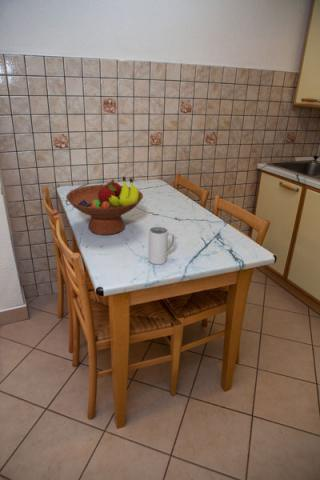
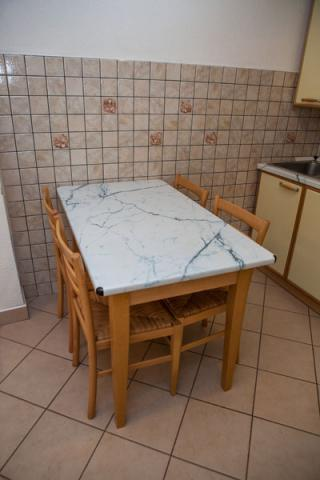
- mug (162, 244)
- fruit bowl (105, 205)
